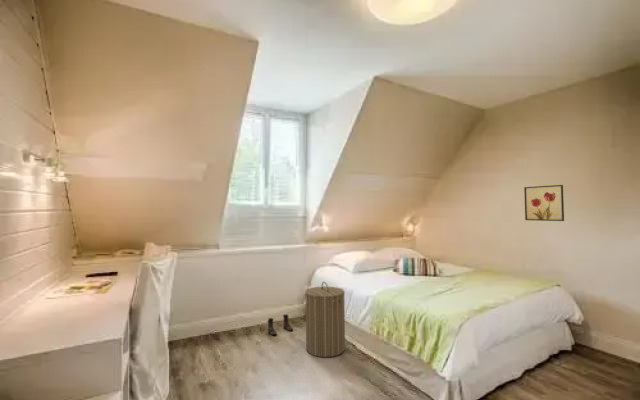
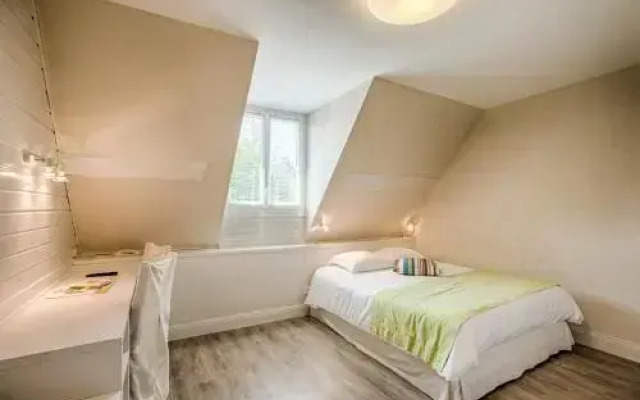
- laundry hamper (325, 315)
- boots (283, 324)
- wall art (543, 203)
